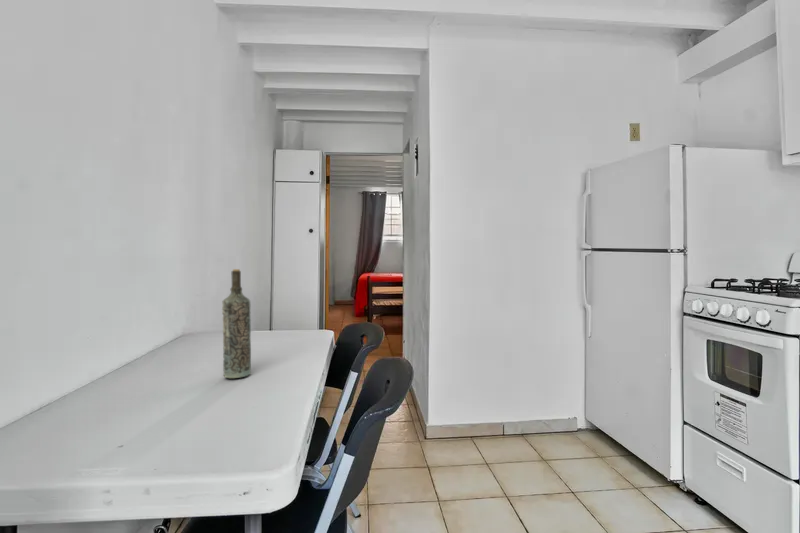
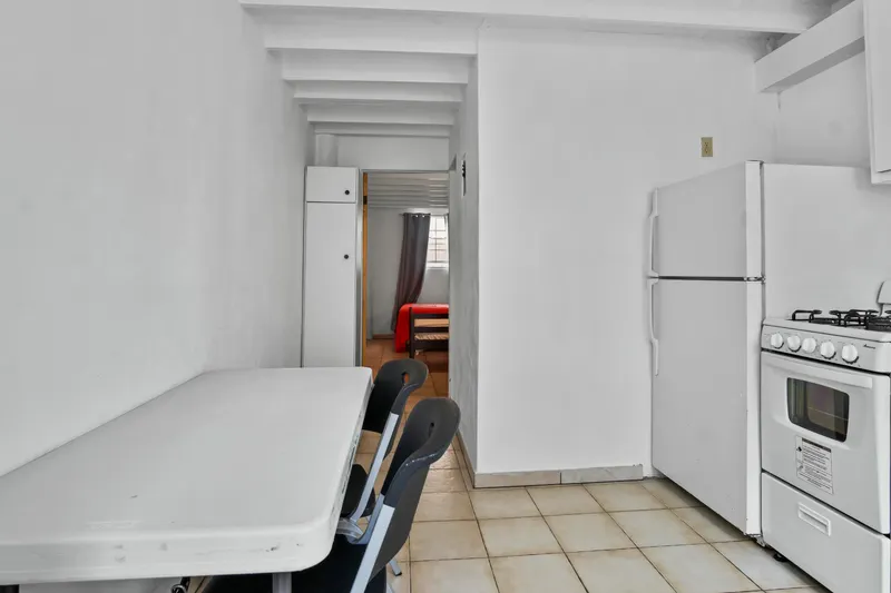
- bottle (236, 322)
